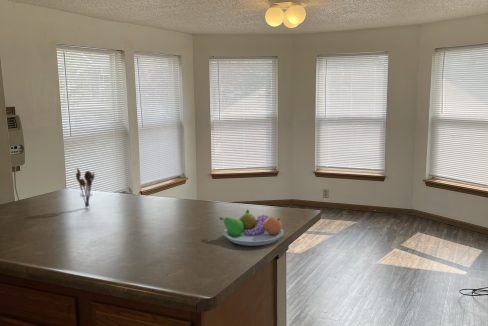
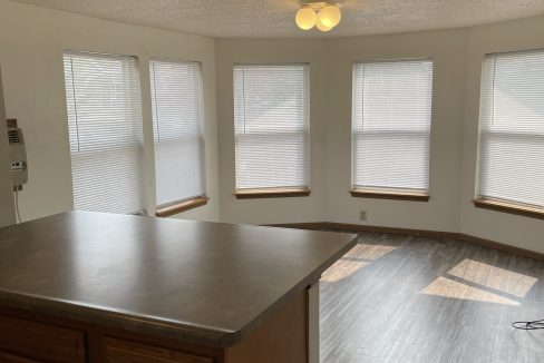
- fruit bowl (251, 225)
- utensil holder (84, 187)
